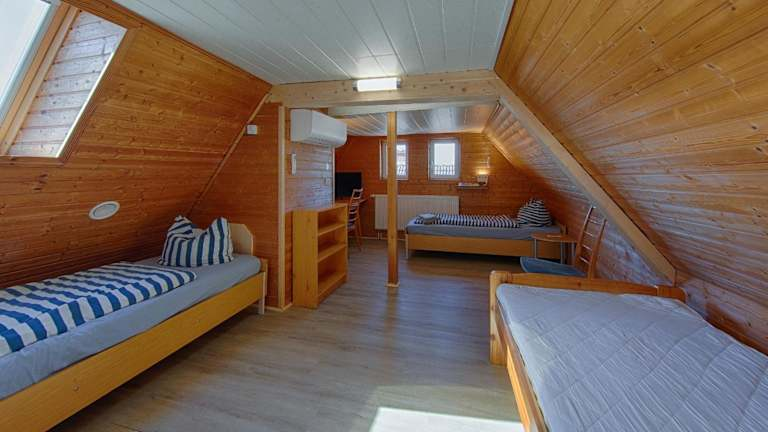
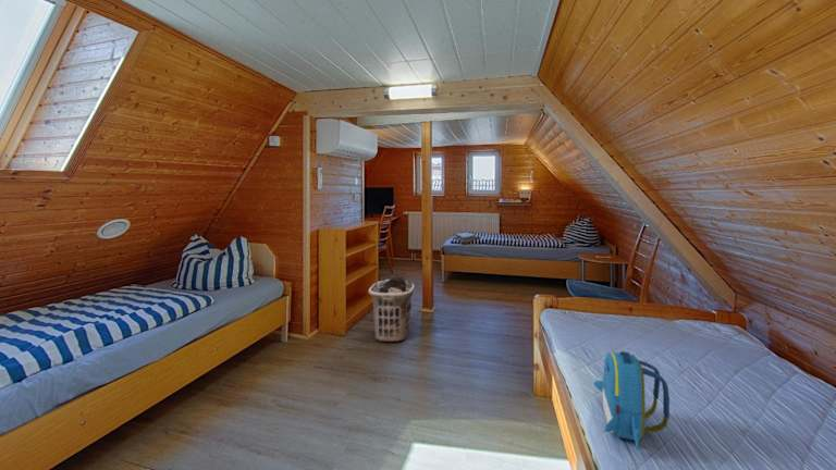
+ backpack (630, 392)
+ clothes hamper (392, 305)
